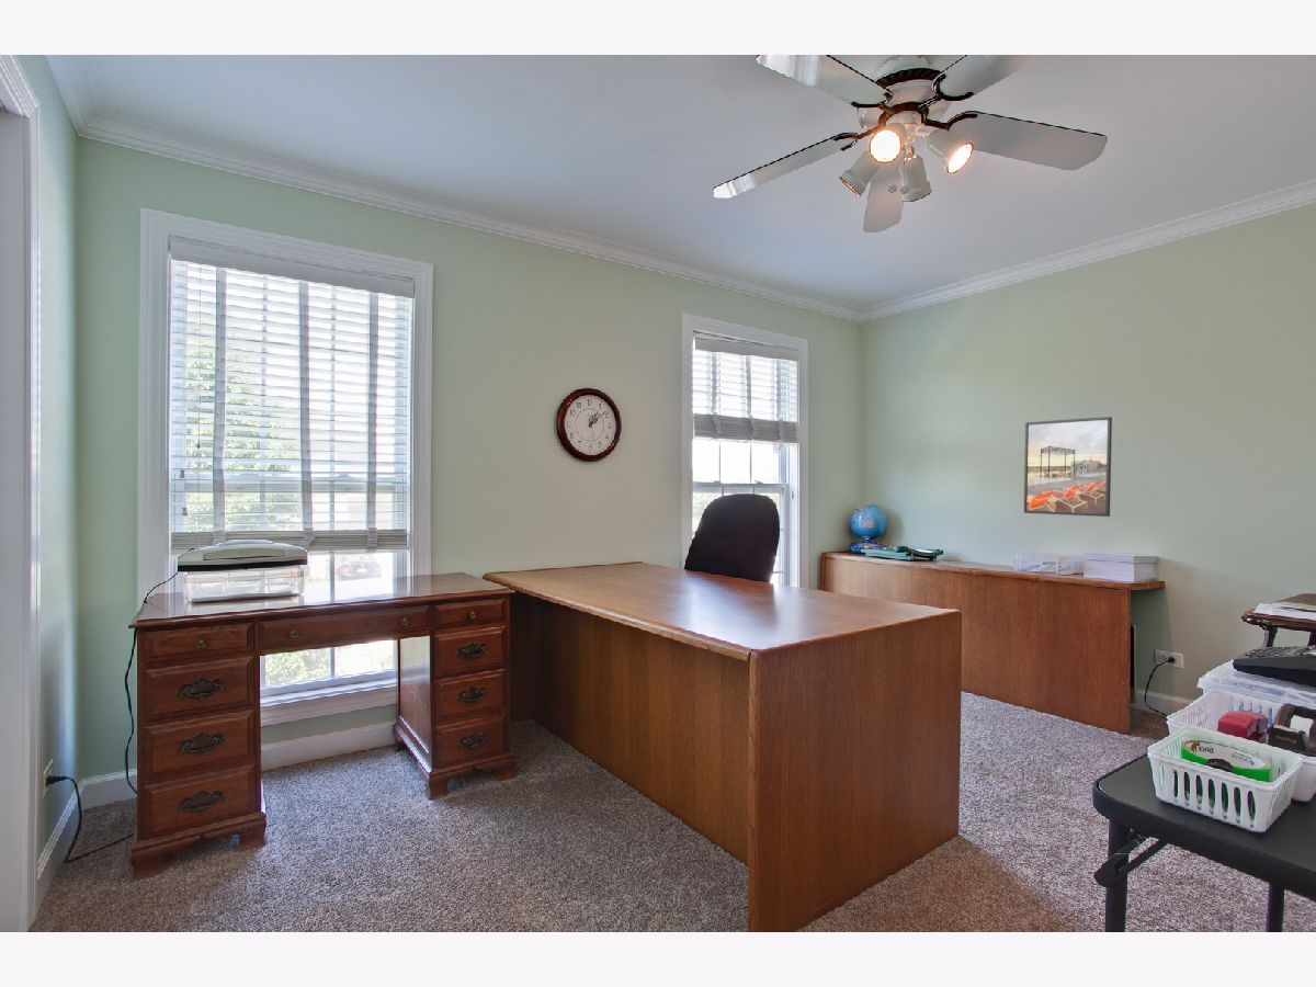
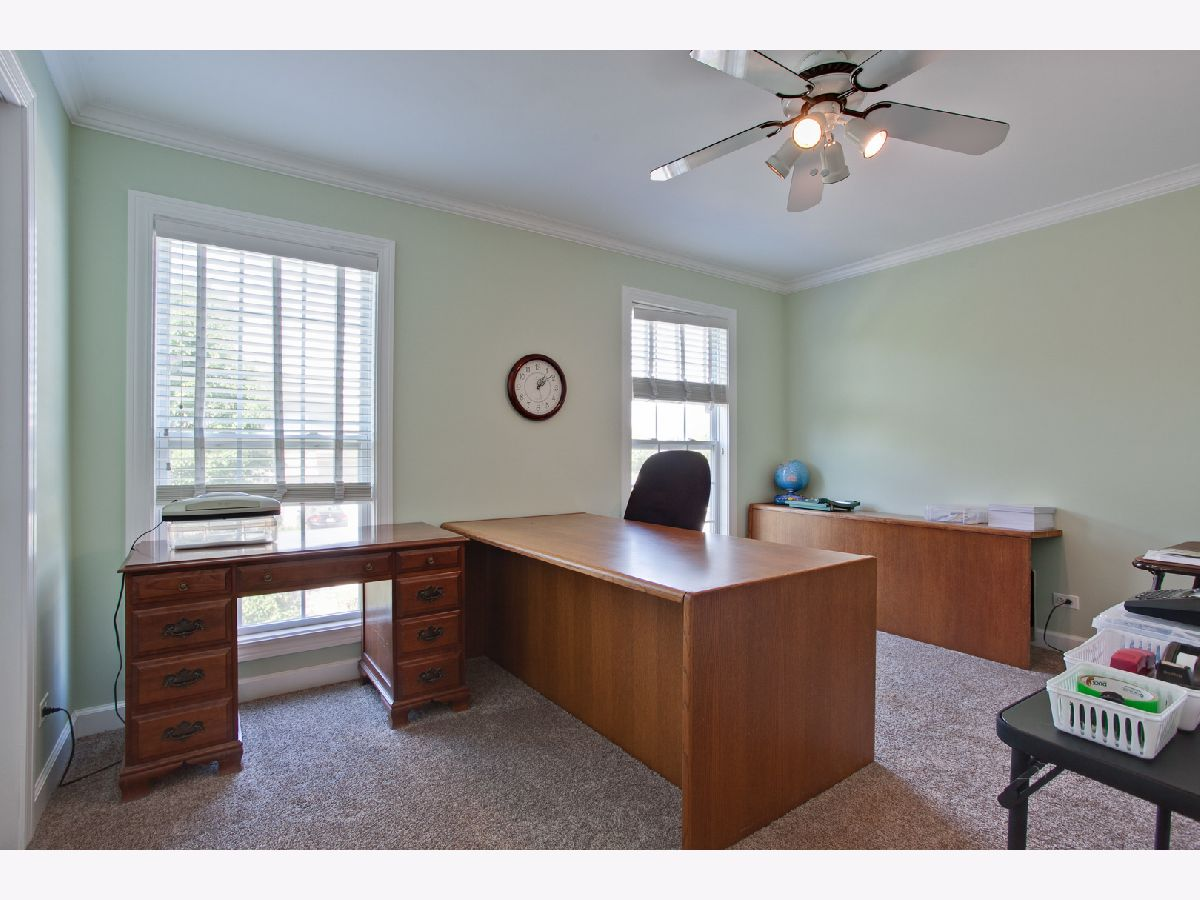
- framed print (1065, 467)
